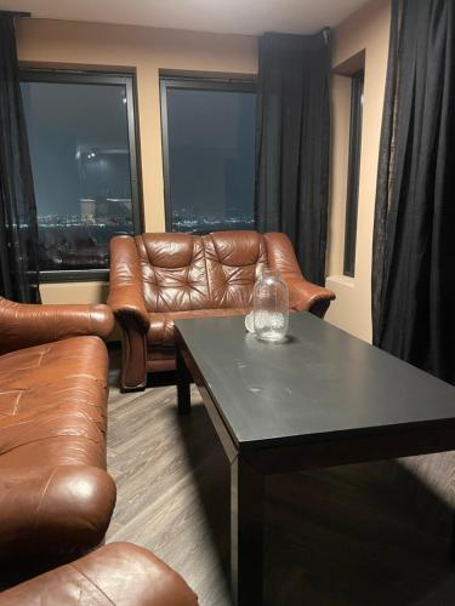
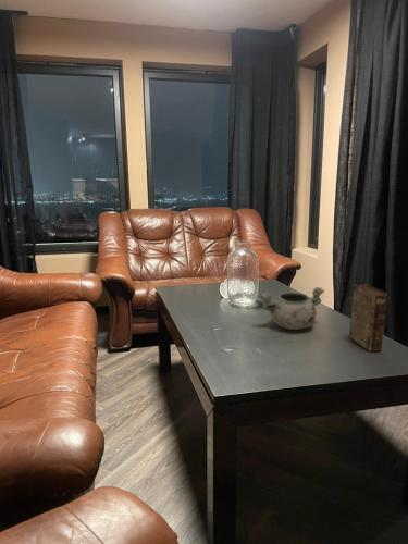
+ book (368, 317)
+ decorative bowl (292, 308)
